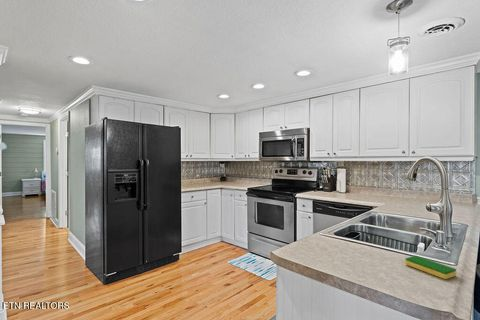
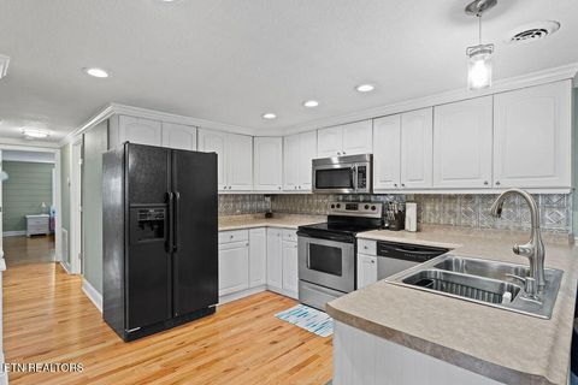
- dish sponge (429, 266)
